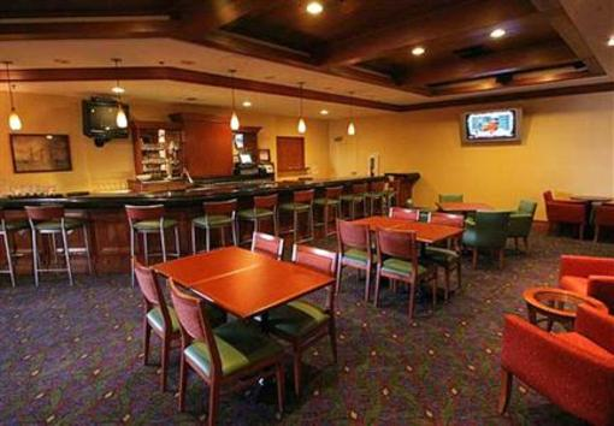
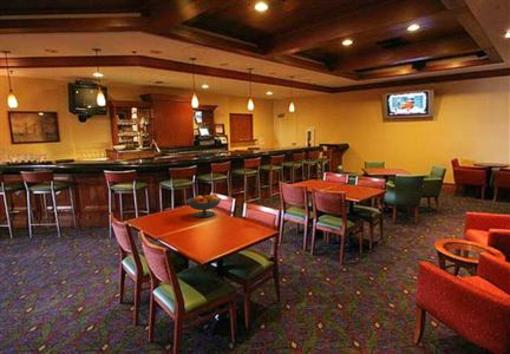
+ fruit bowl (204, 204)
